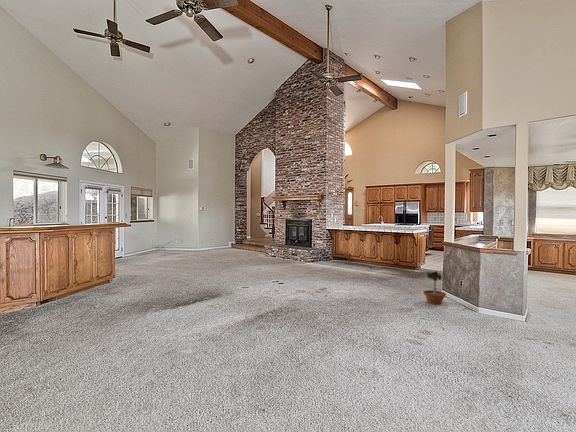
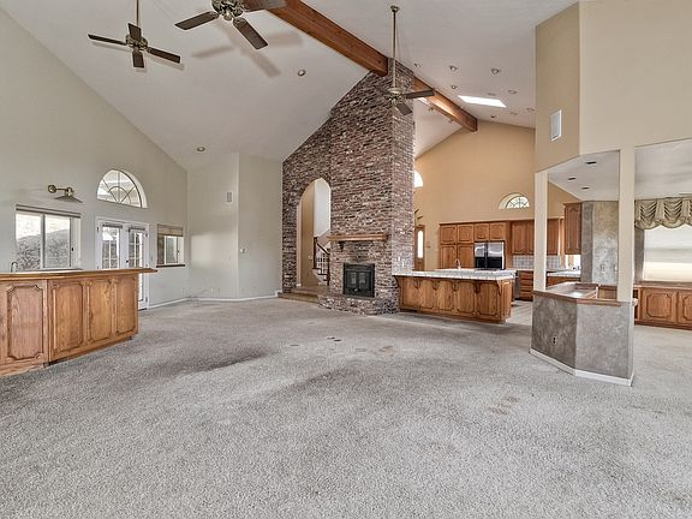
- potted tree (434, 285)
